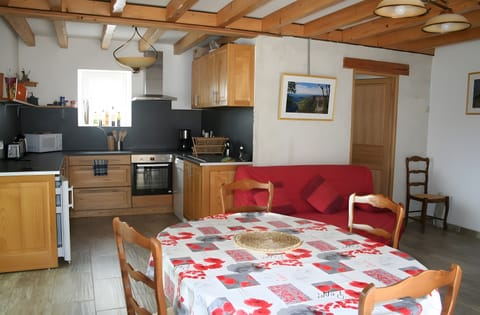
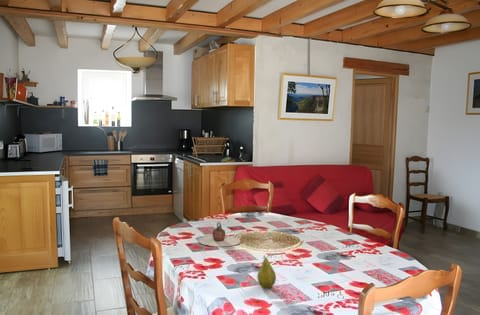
+ fruit (266, 270)
+ teapot (219, 231)
